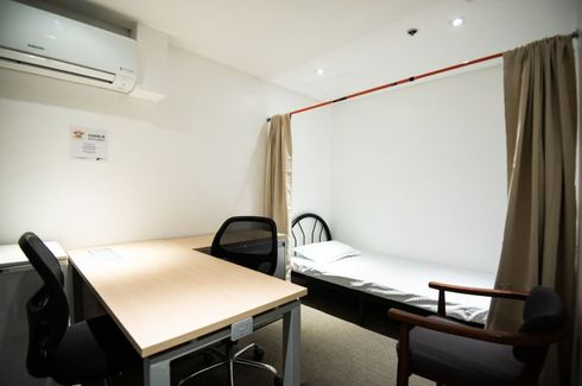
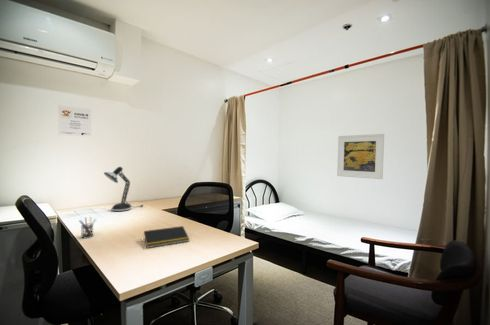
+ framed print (359, 156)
+ pen holder (88, 226)
+ desk lamp (124, 188)
+ notepad (166, 236)
